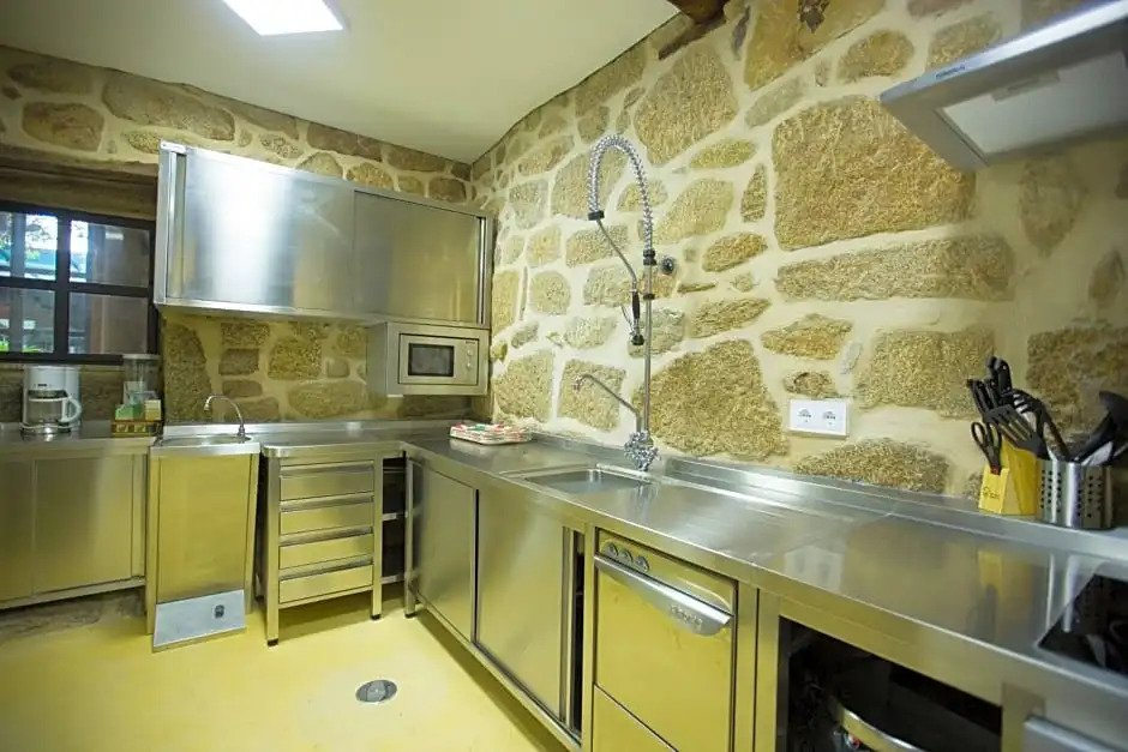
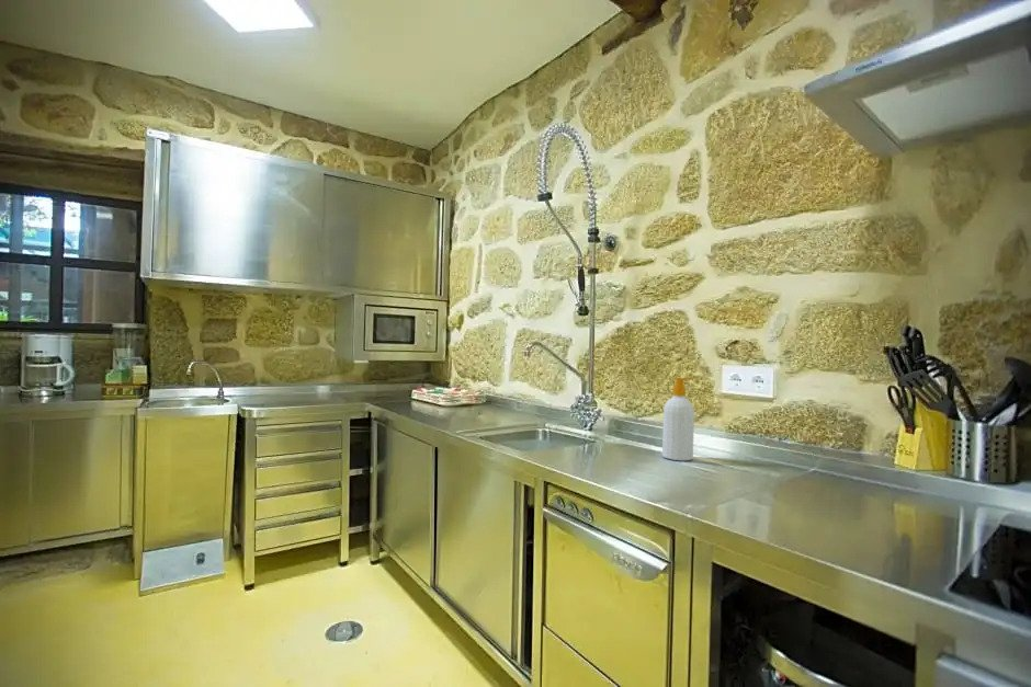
+ soap bottle (679, 417)
